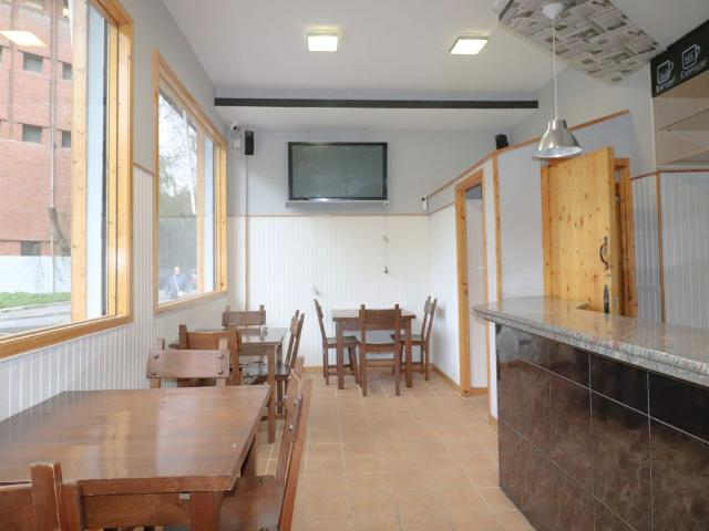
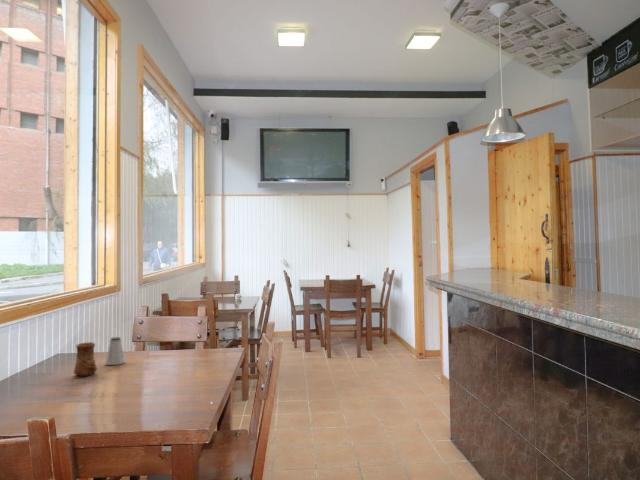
+ saltshaker (115, 350)
+ cup (85, 359)
